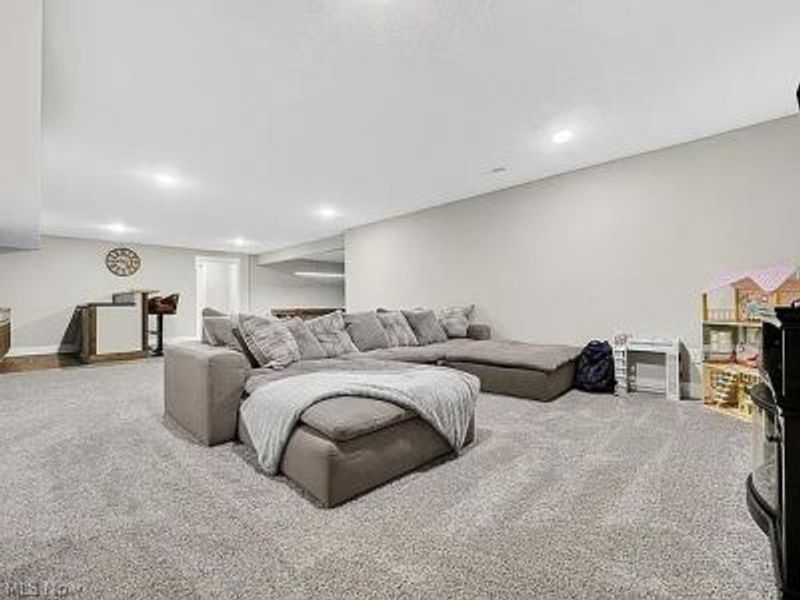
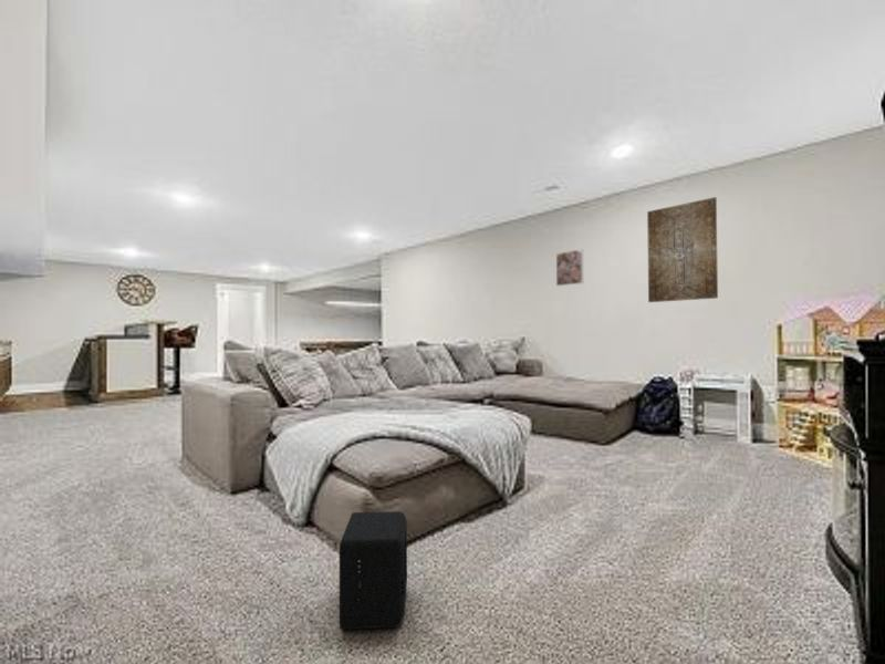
+ wall art (680, 252)
+ air purifier (376, 566)
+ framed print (569, 268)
